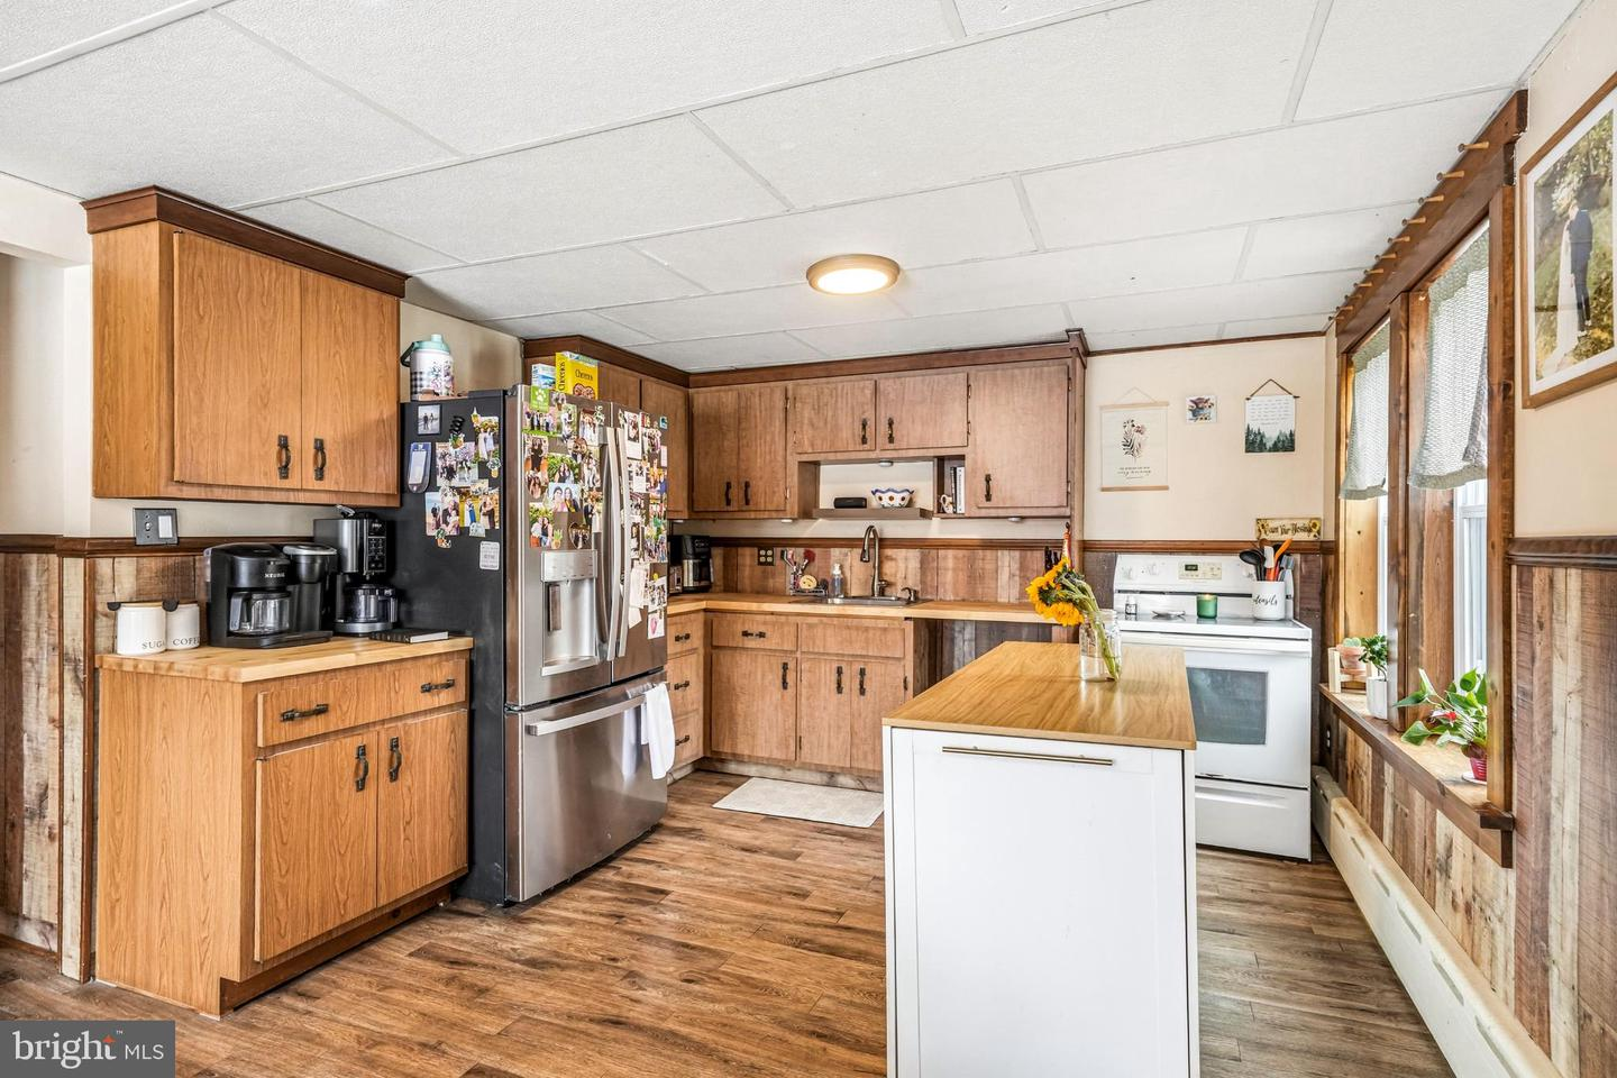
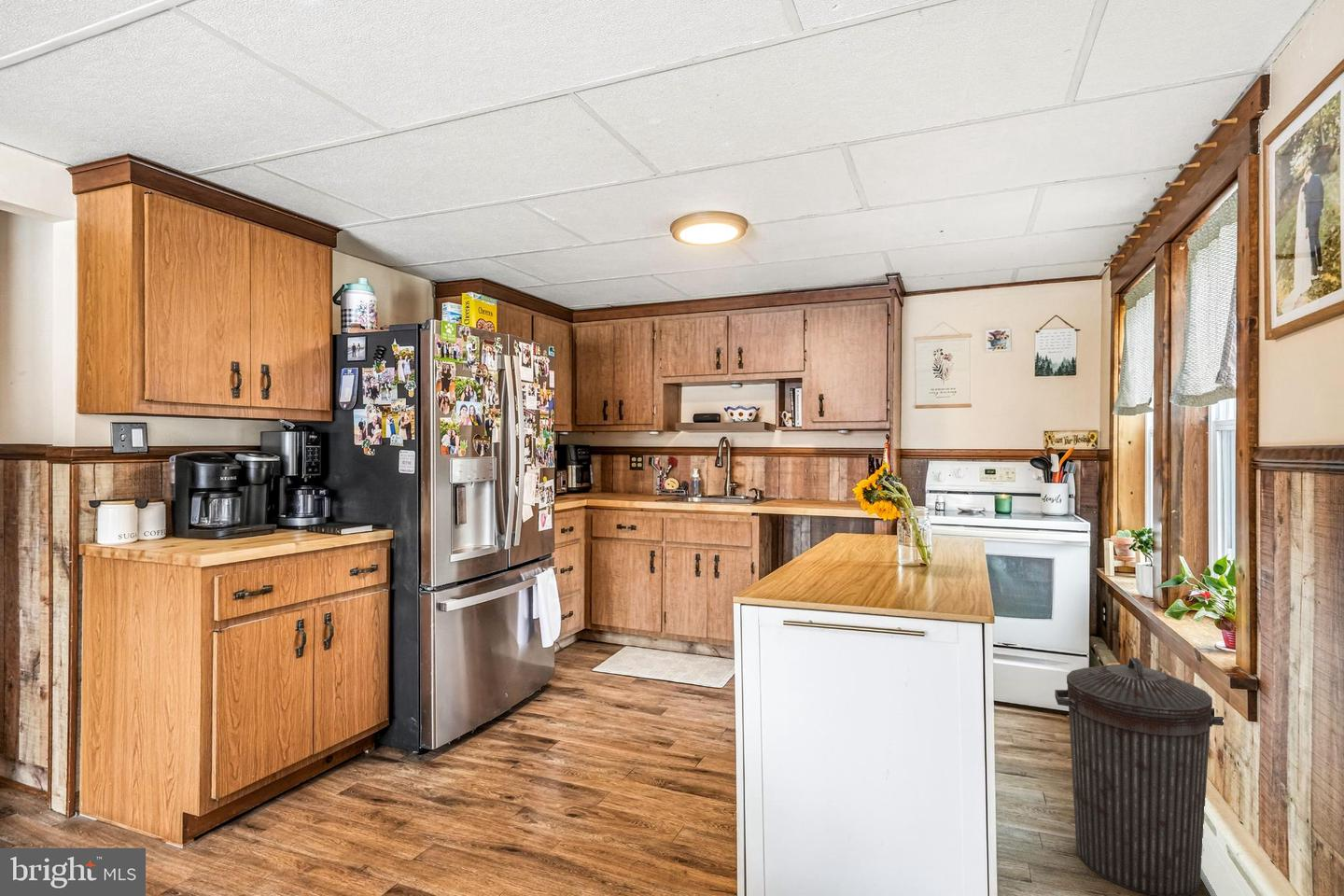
+ trash can (1135, 762)
